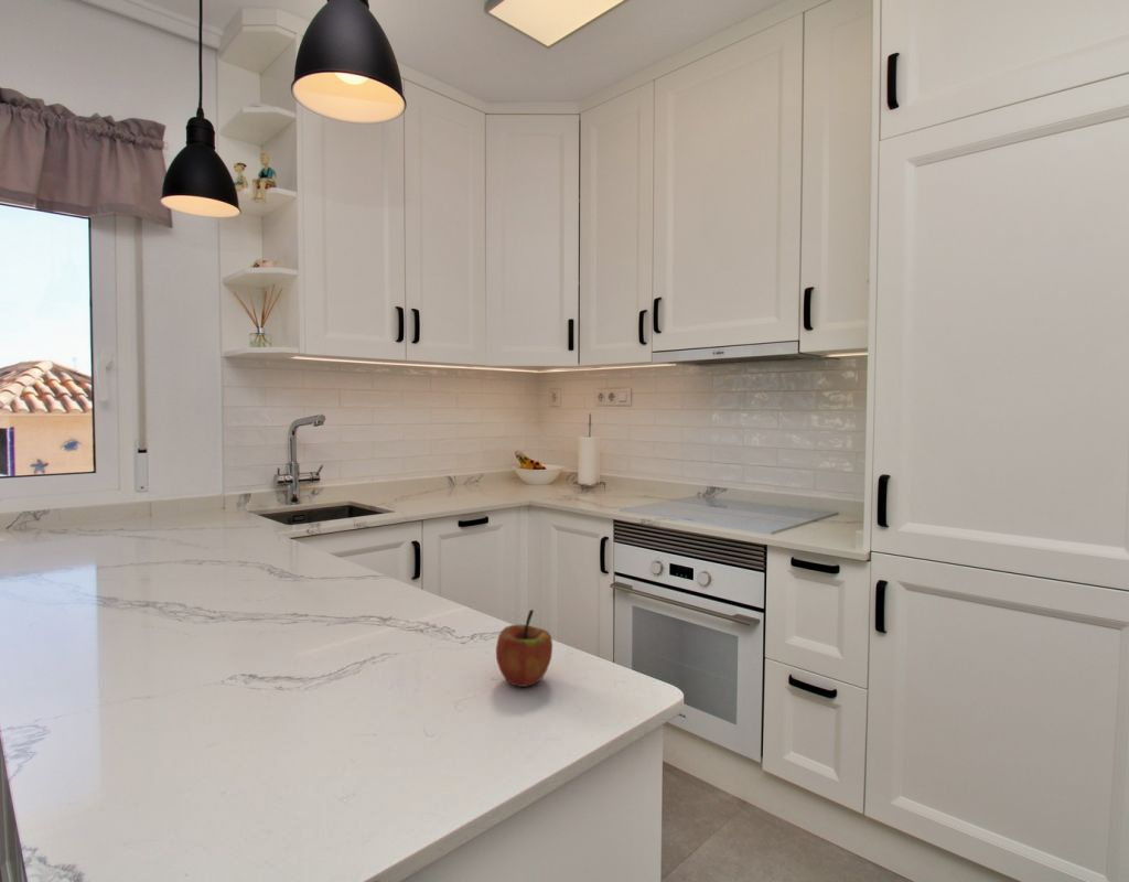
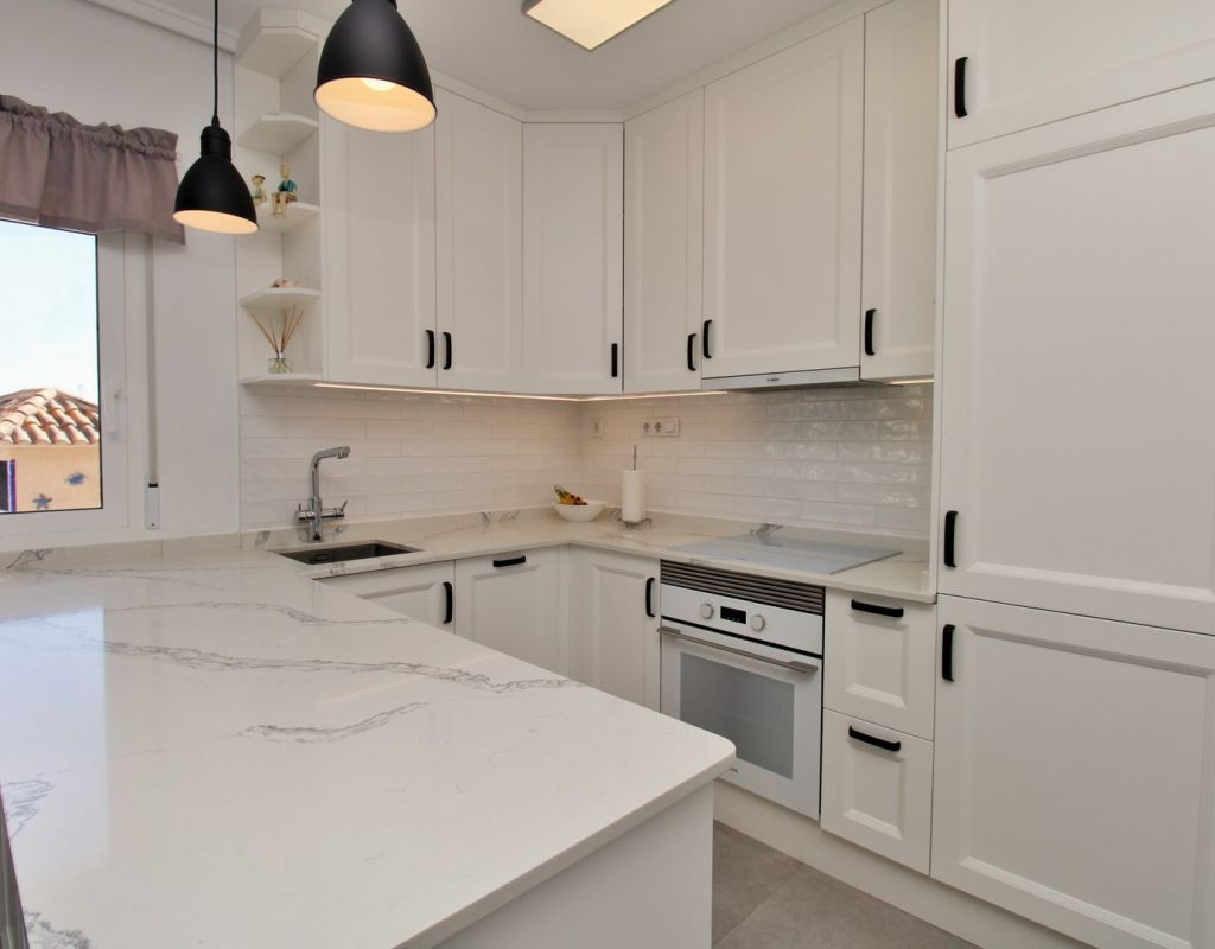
- apple (524, 645)
